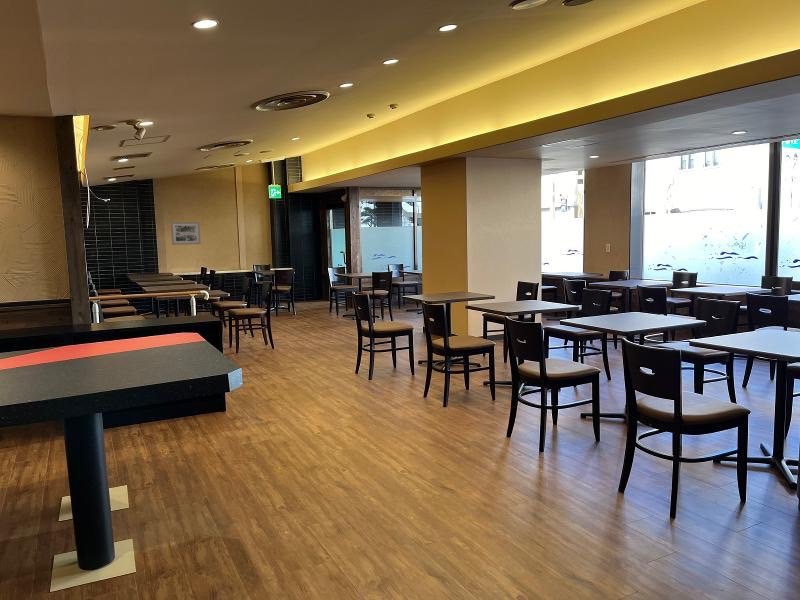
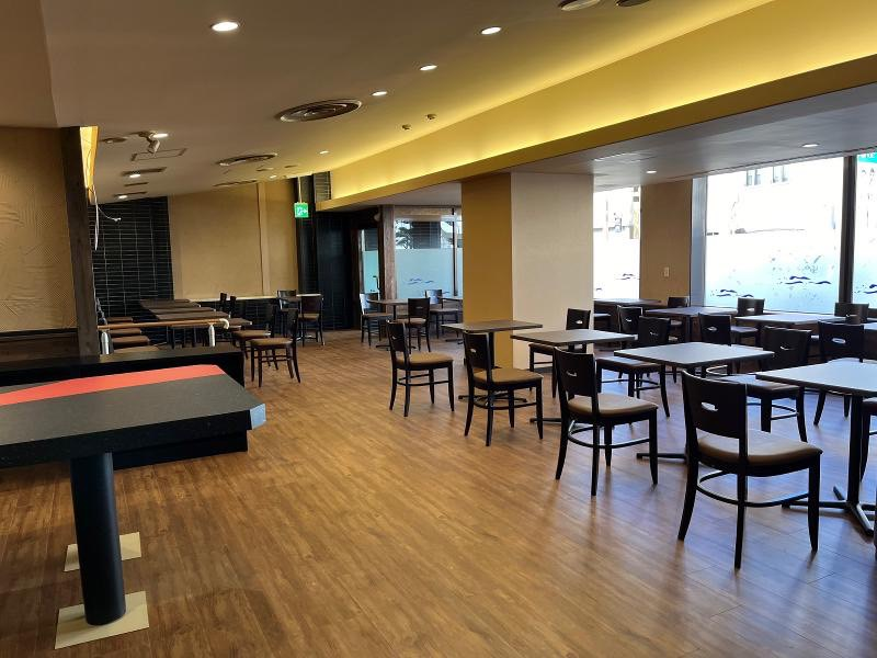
- wall art (185, 233)
